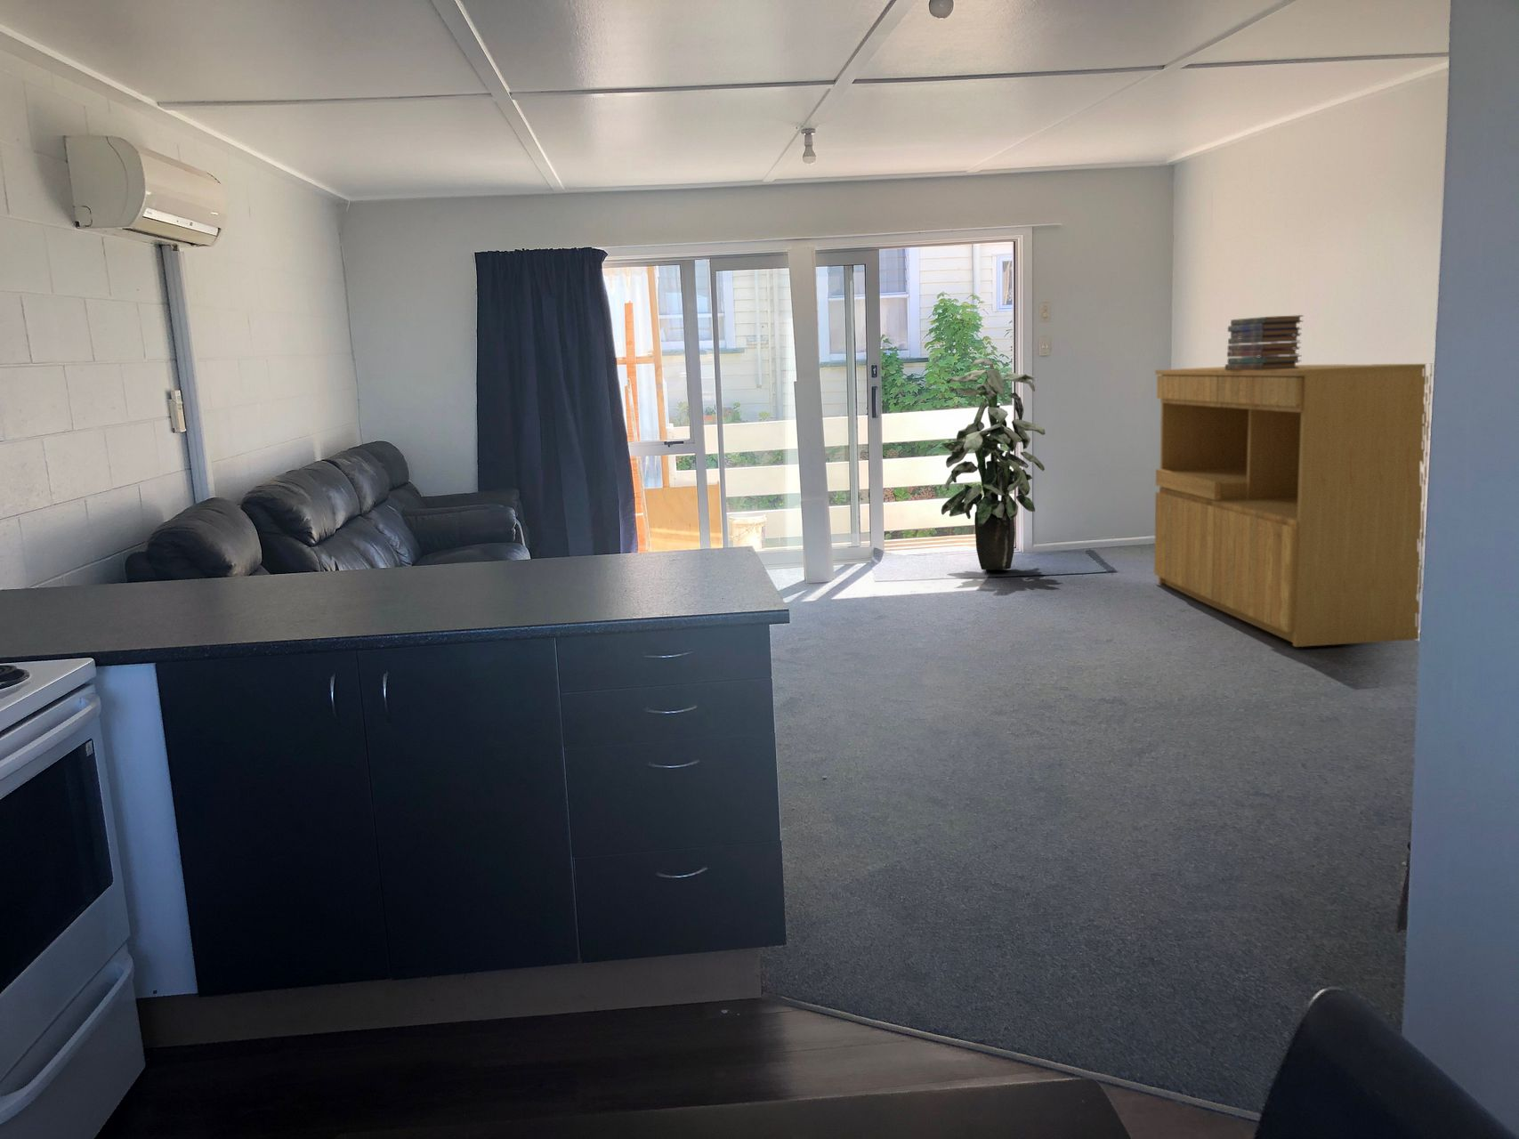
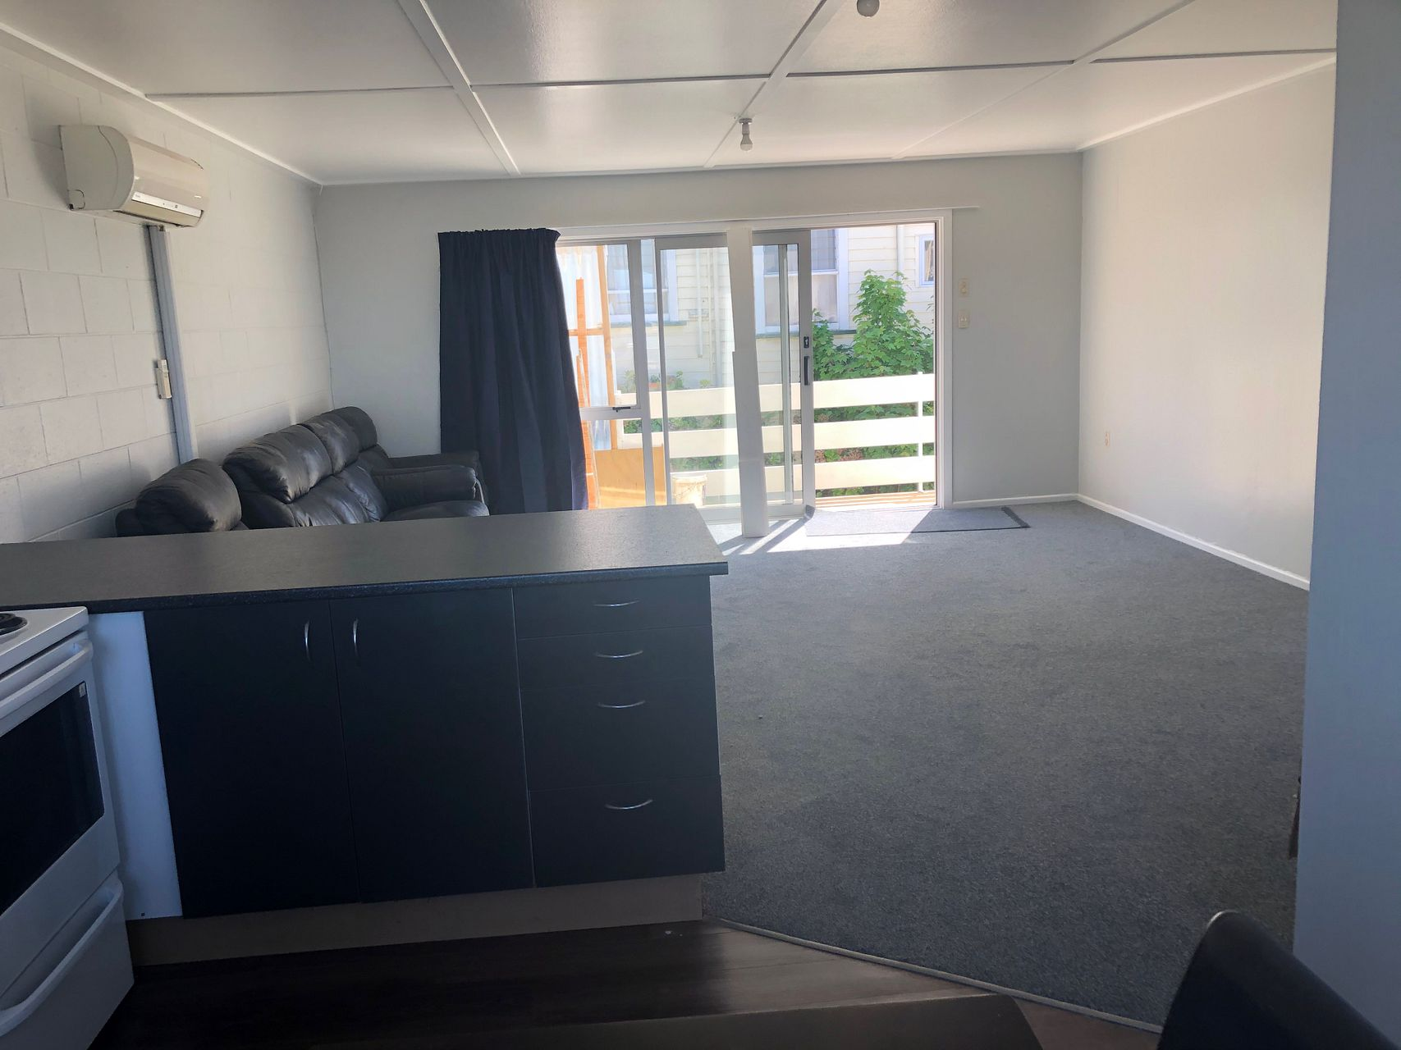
- bookcase (1273, 489)
- book stack (1263, 342)
- indoor plant (989, 465)
